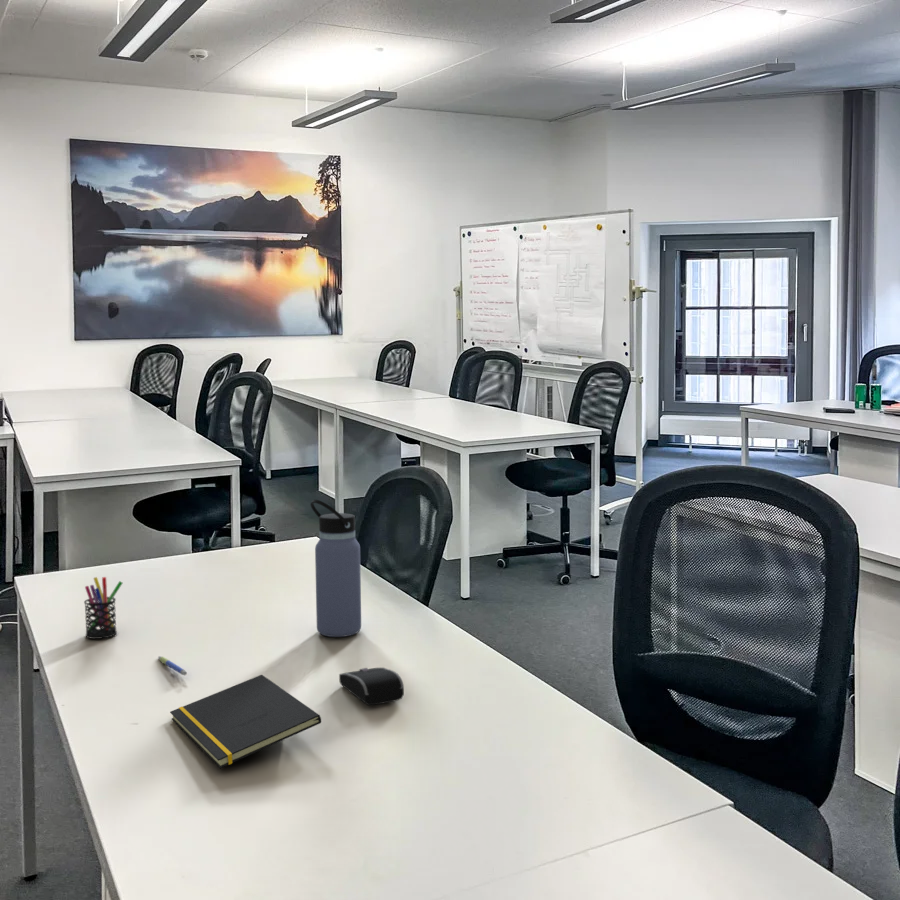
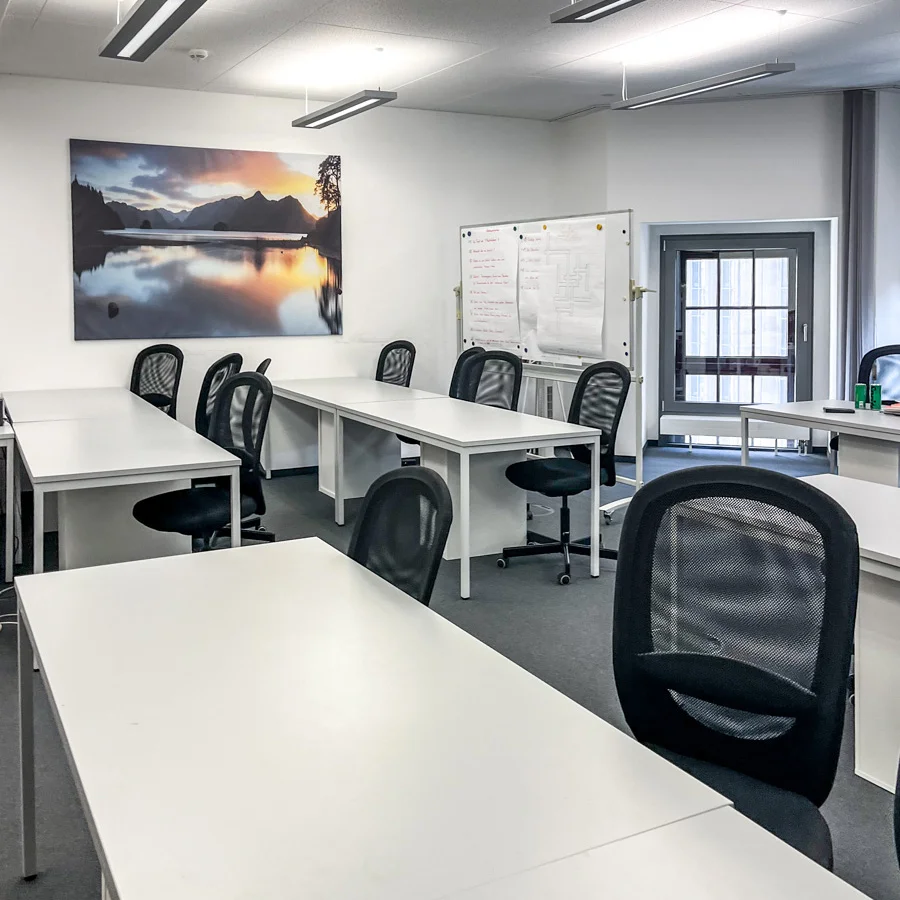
- pen (171, 664)
- computer mouse (370, 681)
- water bottle (336, 565)
- pen holder (104, 604)
- notepad (243, 717)
